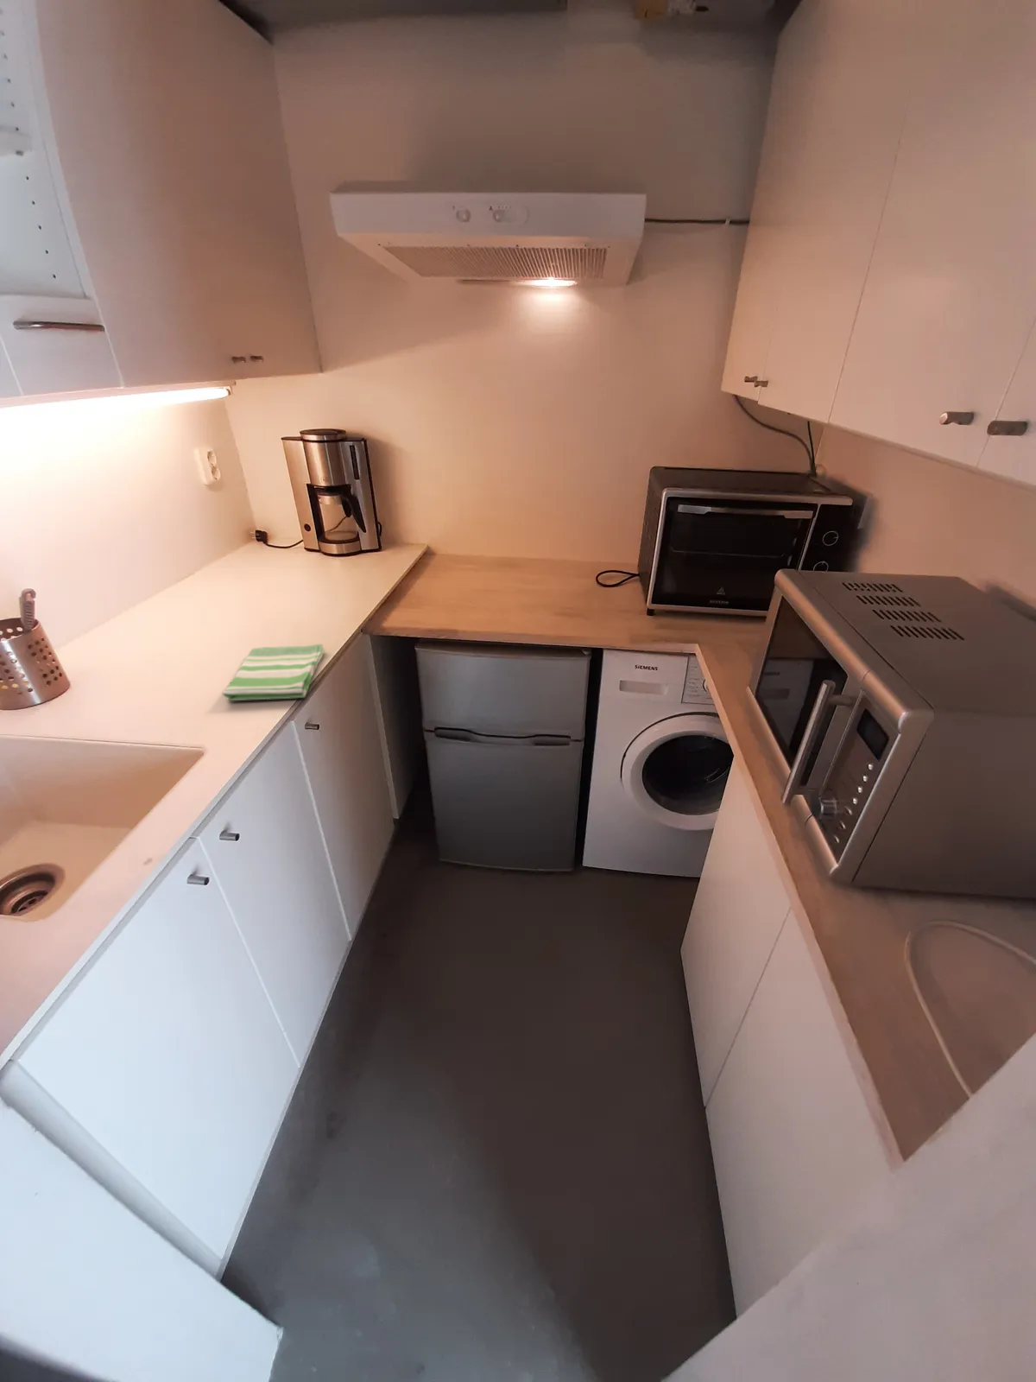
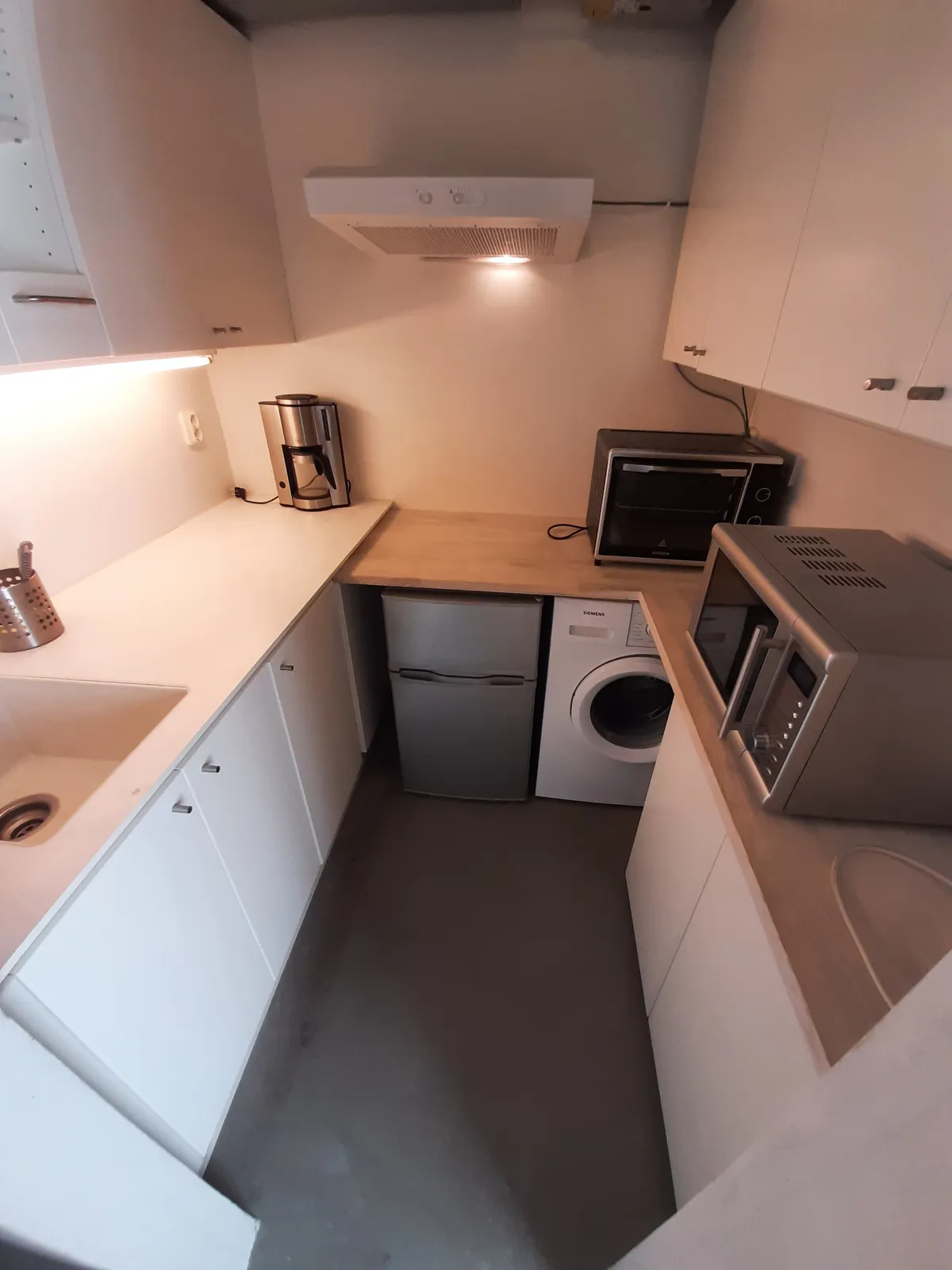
- dish towel (276, 670)
